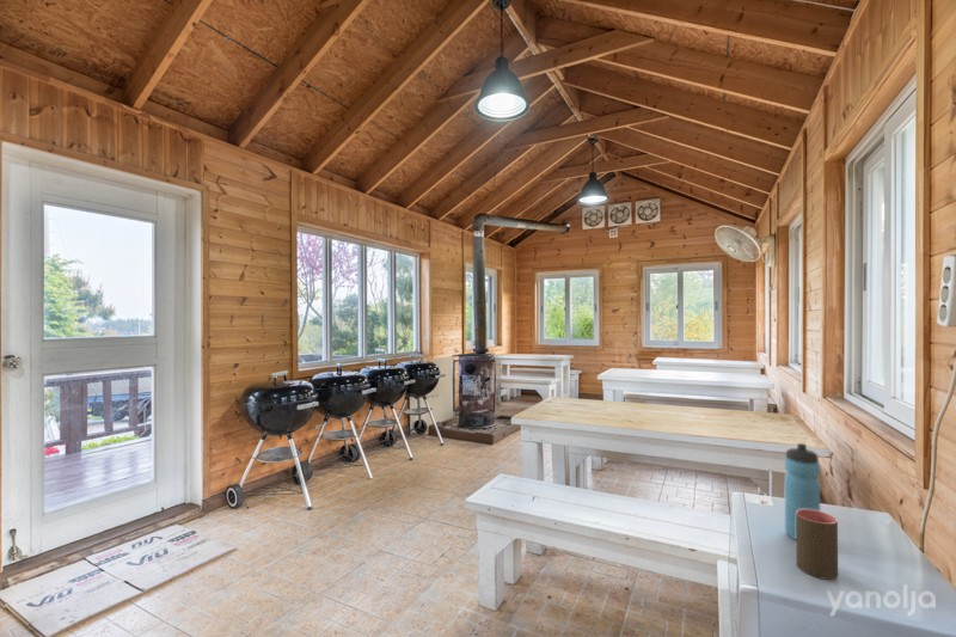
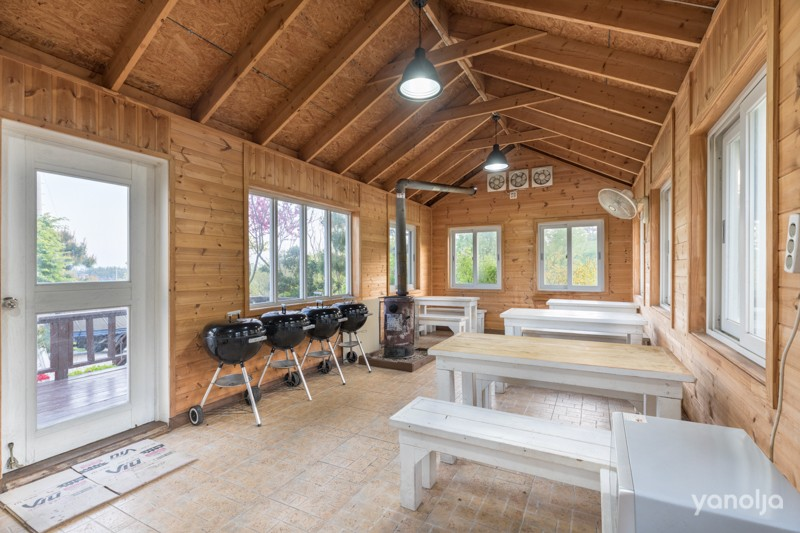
- cup (816, 543)
- water bottle (802, 490)
